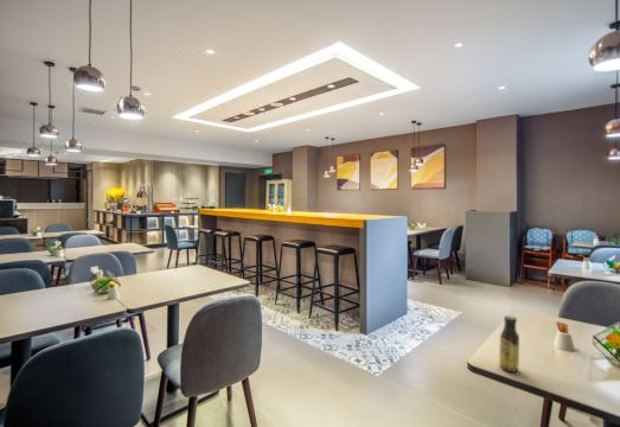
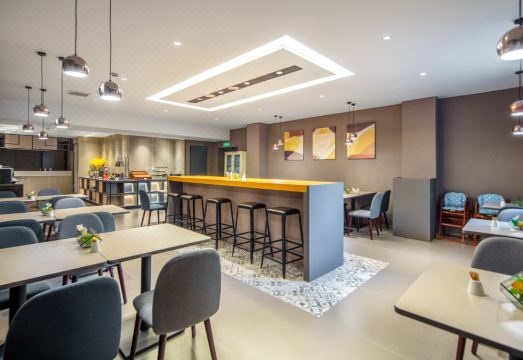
- sauce bottle (509, 343)
